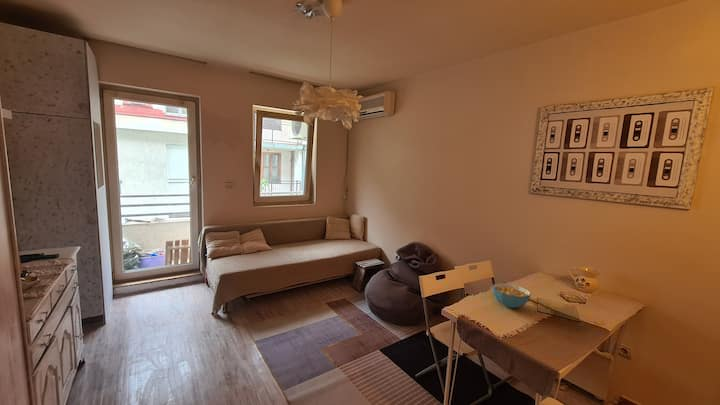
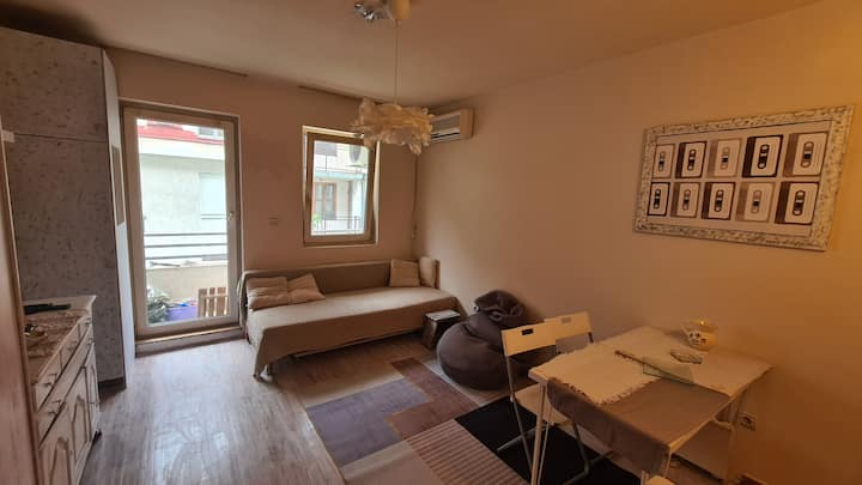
- cereal bowl (510, 297)
